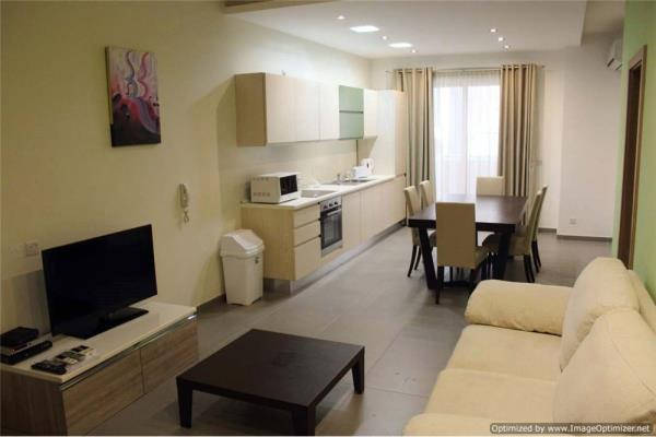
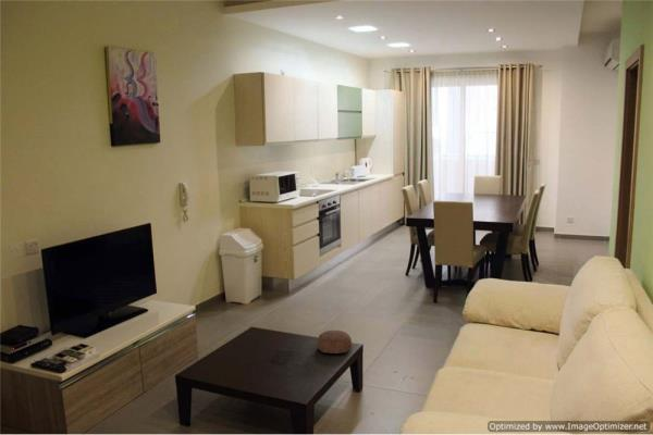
+ decorative bowl (334, 340)
